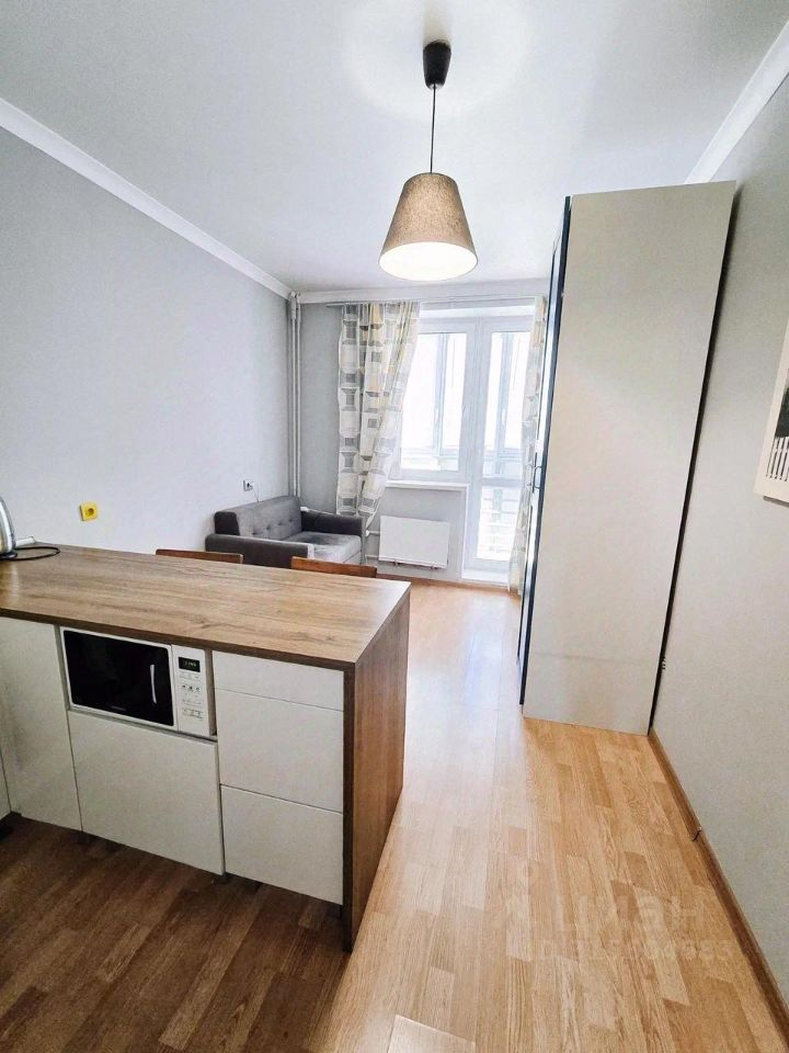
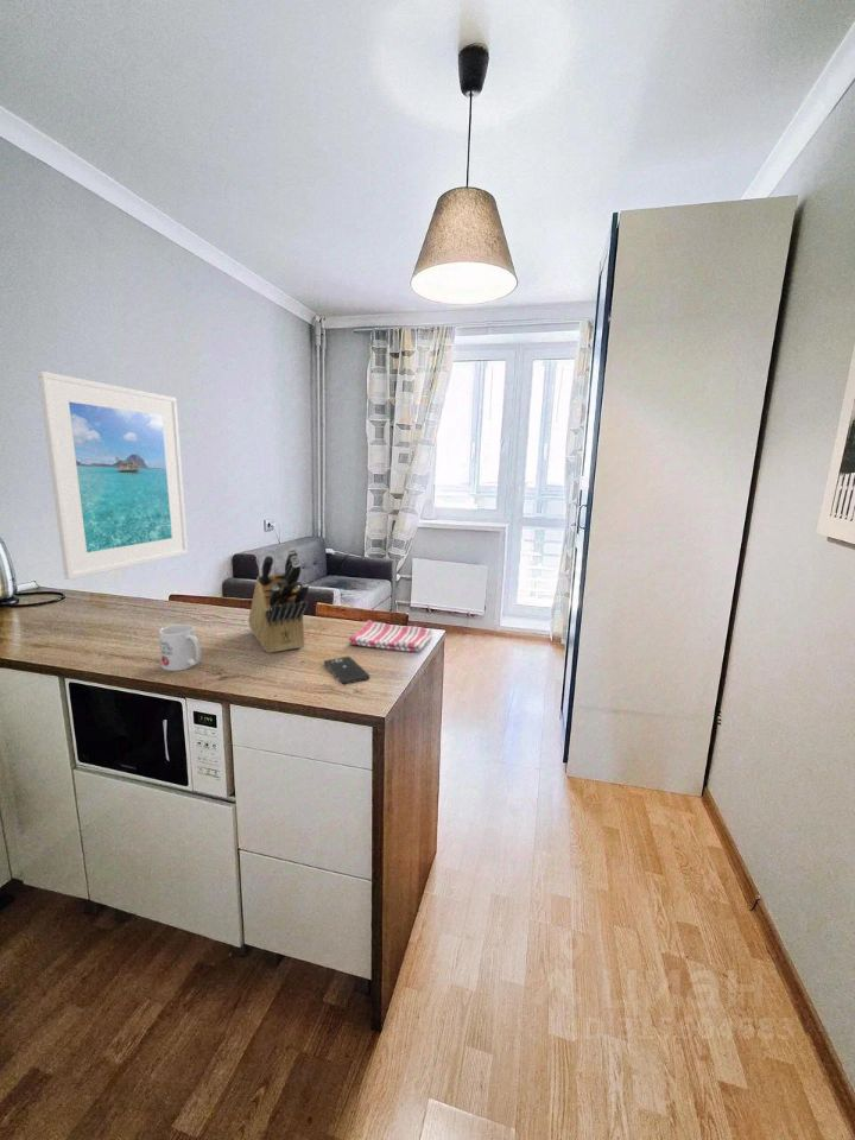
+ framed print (126, 479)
+ smartphone (346, 669)
+ dish towel (392, 635)
+ mug (183, 647)
+ knife block (276, 594)
